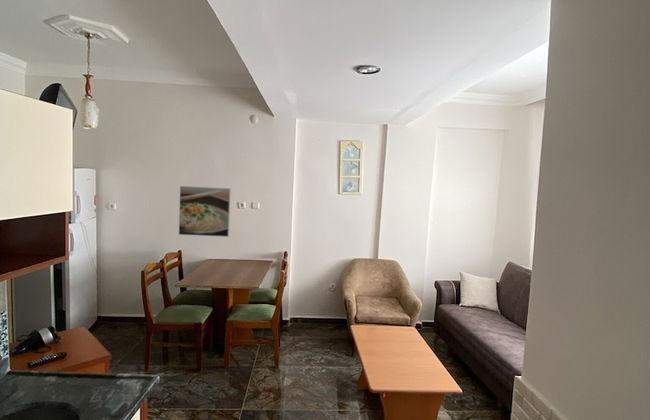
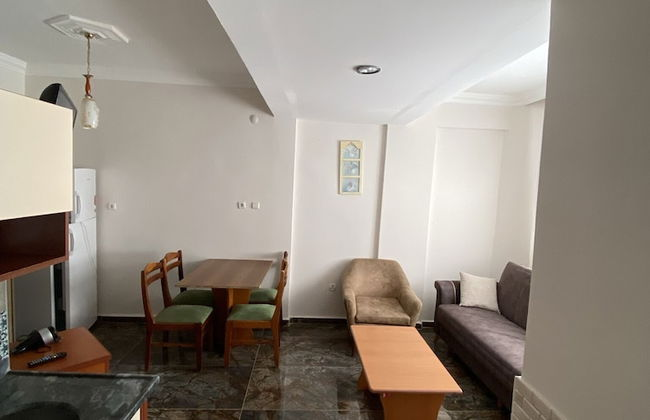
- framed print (204, 211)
